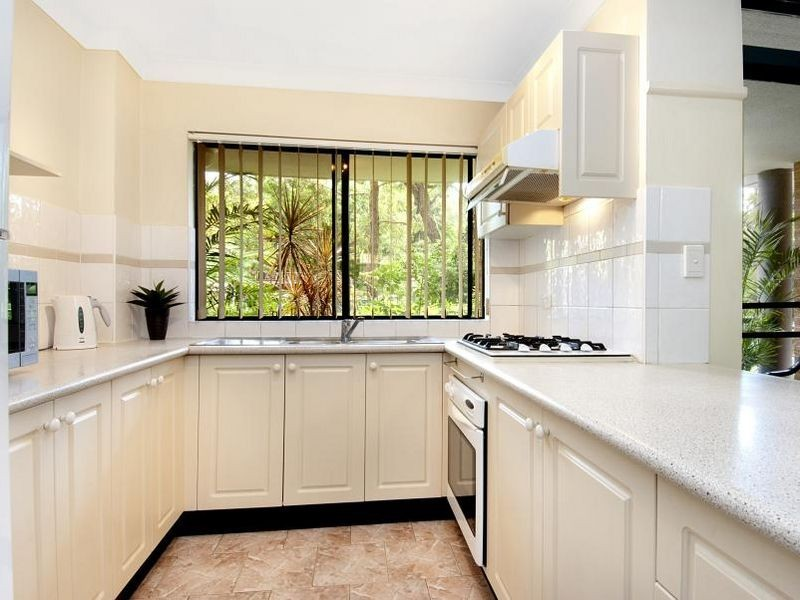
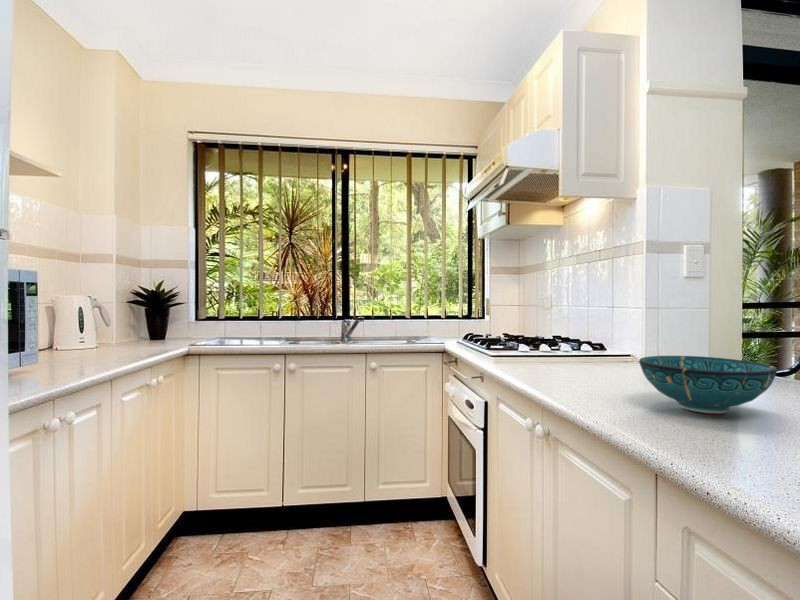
+ decorative bowl (702, 385)
